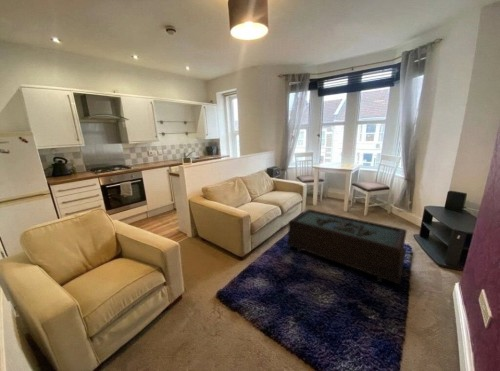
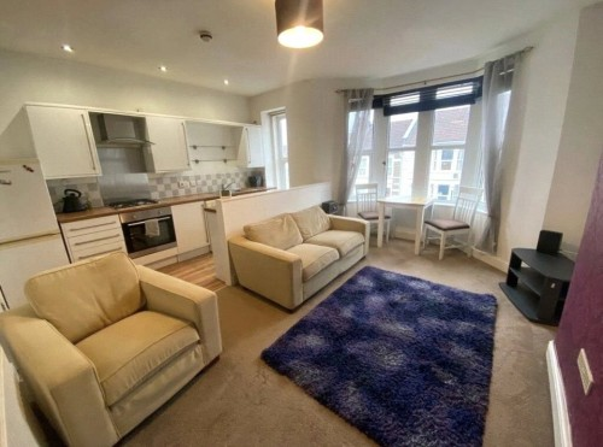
- coffee table (342, 239)
